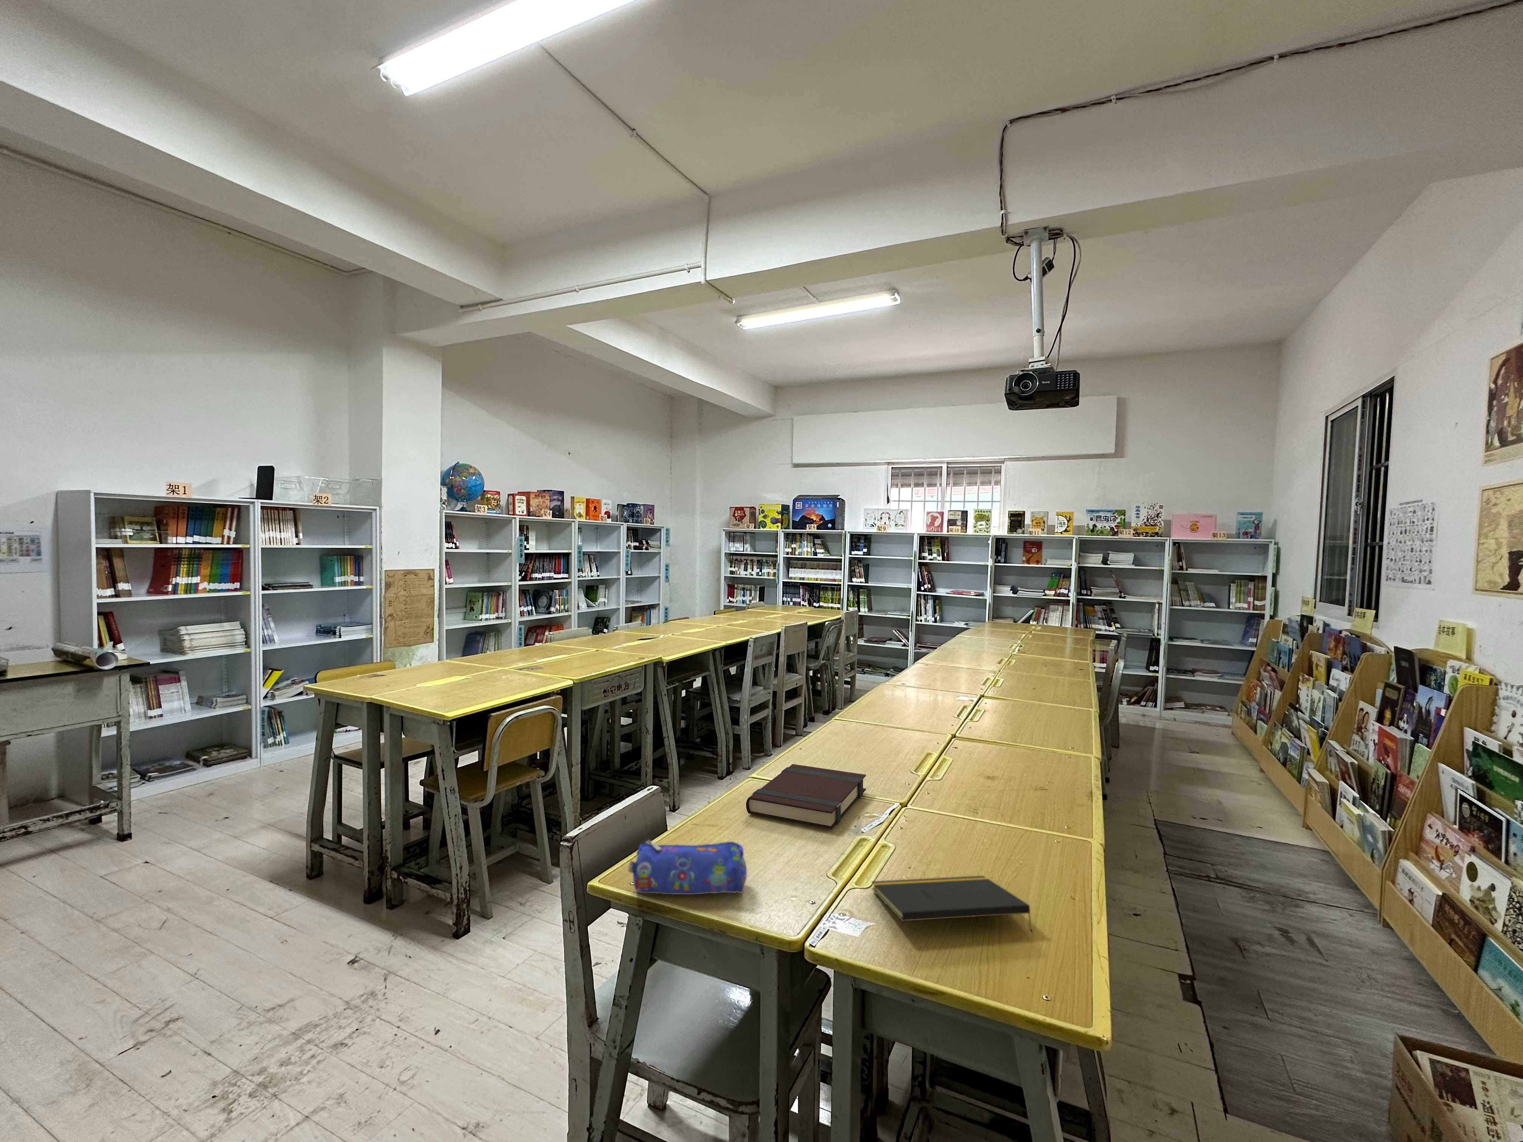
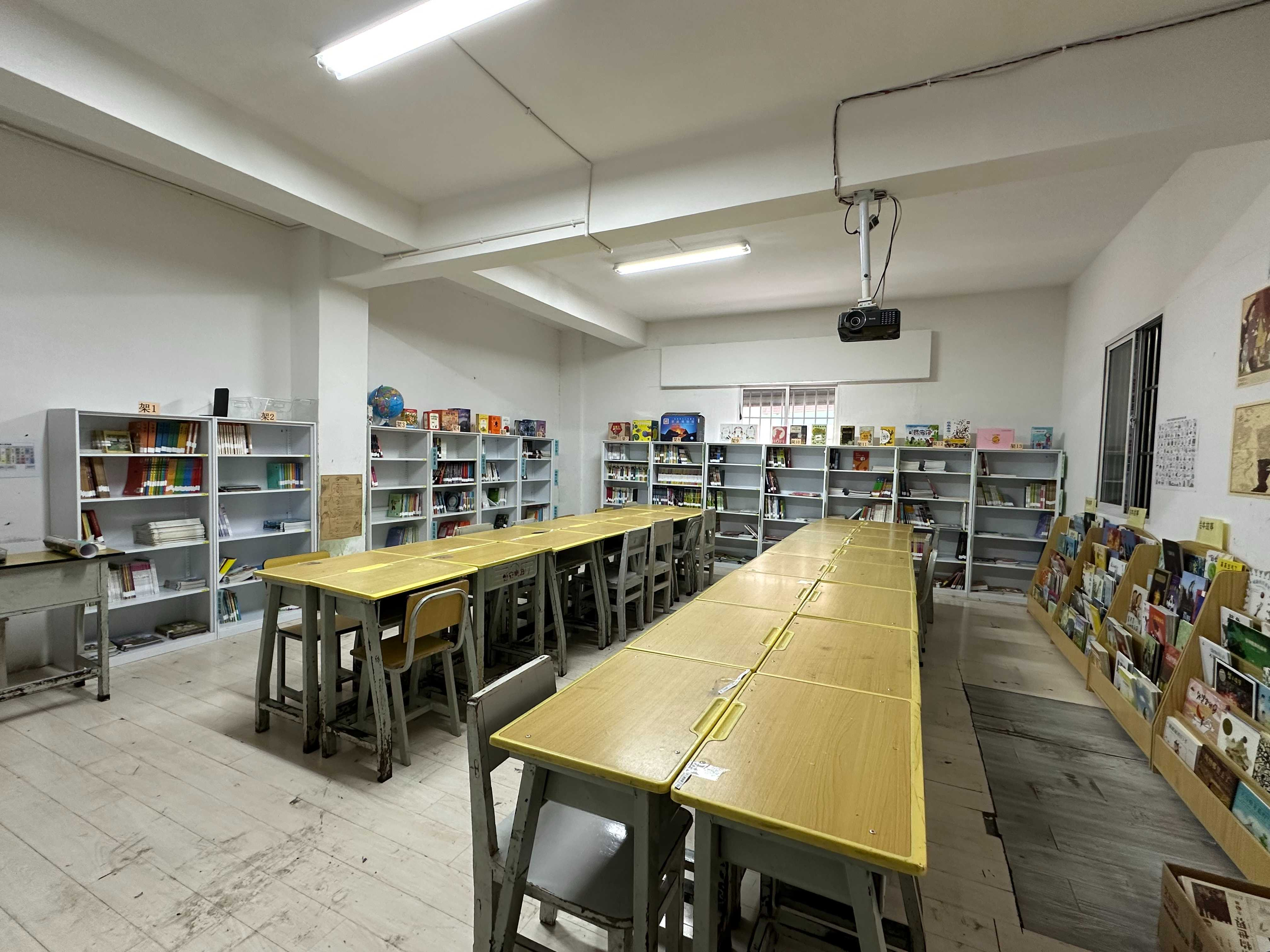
- pencil case (690, 866)
- notepad (946, 896)
- book (808, 793)
